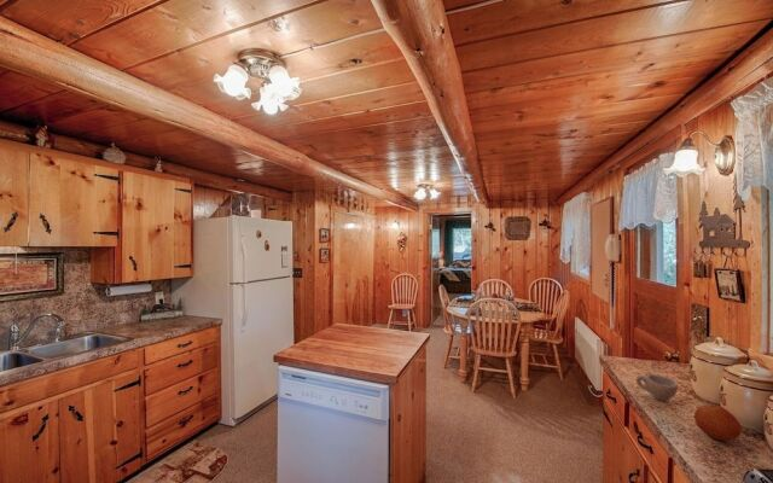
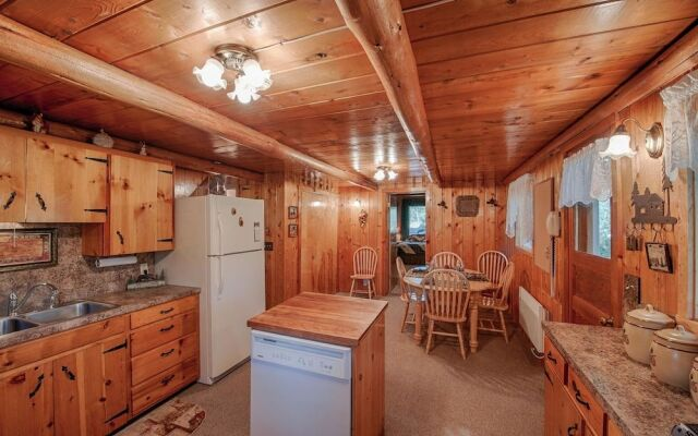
- fruit (716, 421)
- cup (656, 388)
